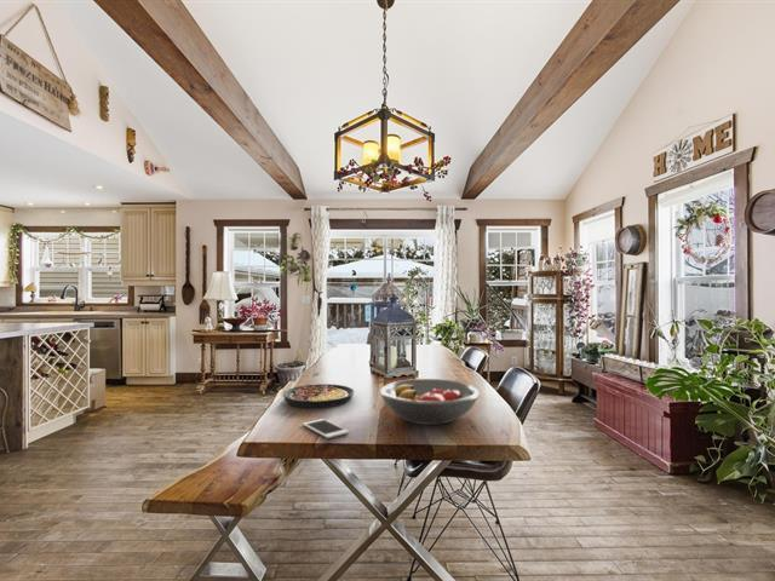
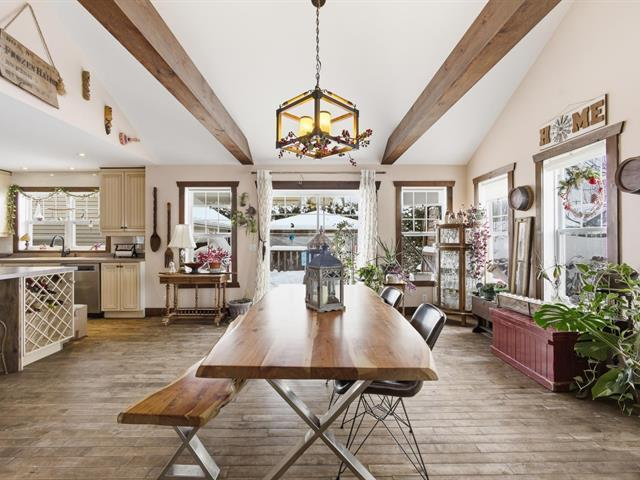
- cell phone (325, 427)
- plate (318, 393)
- fruit bowl (429, 399)
